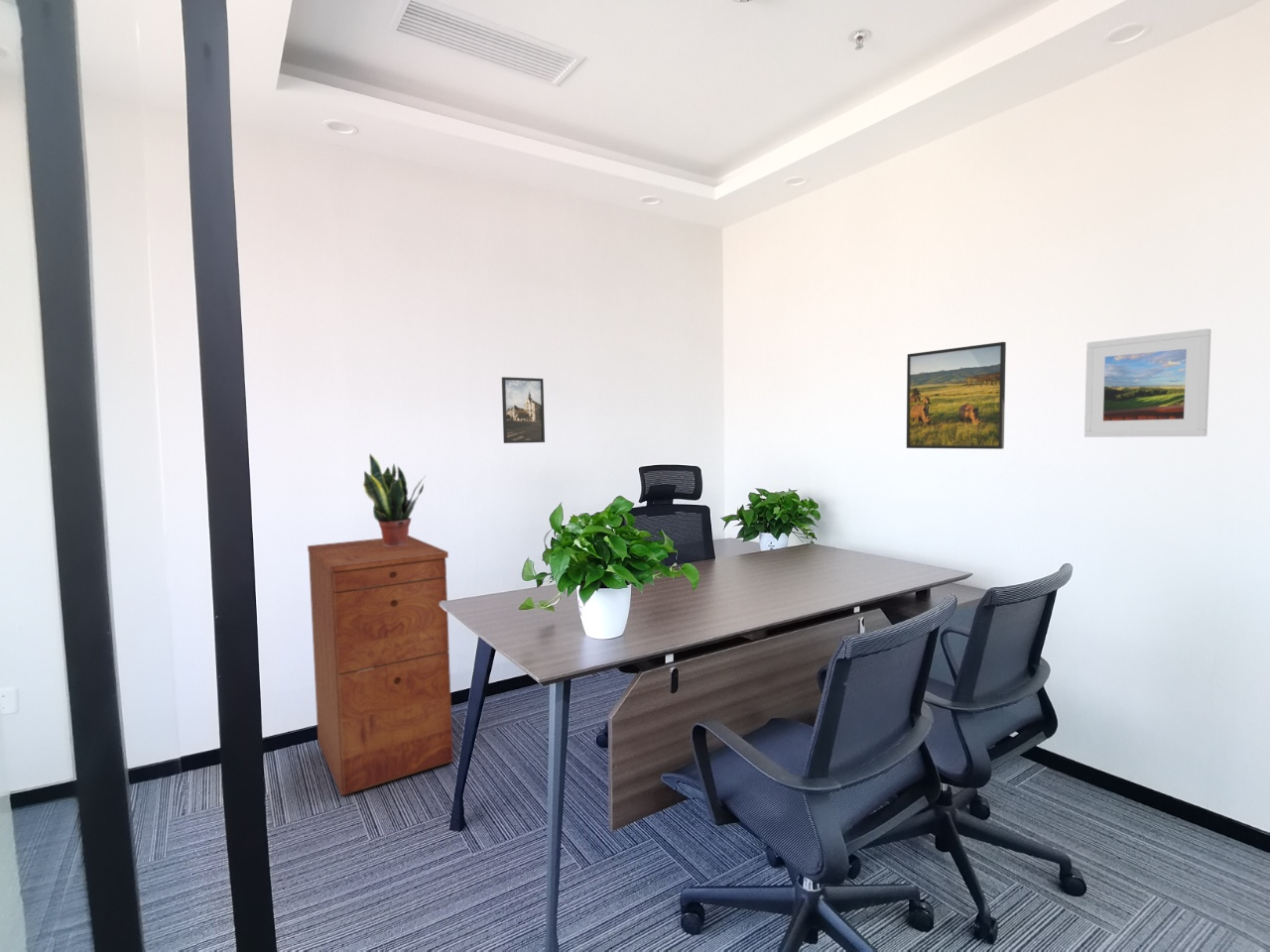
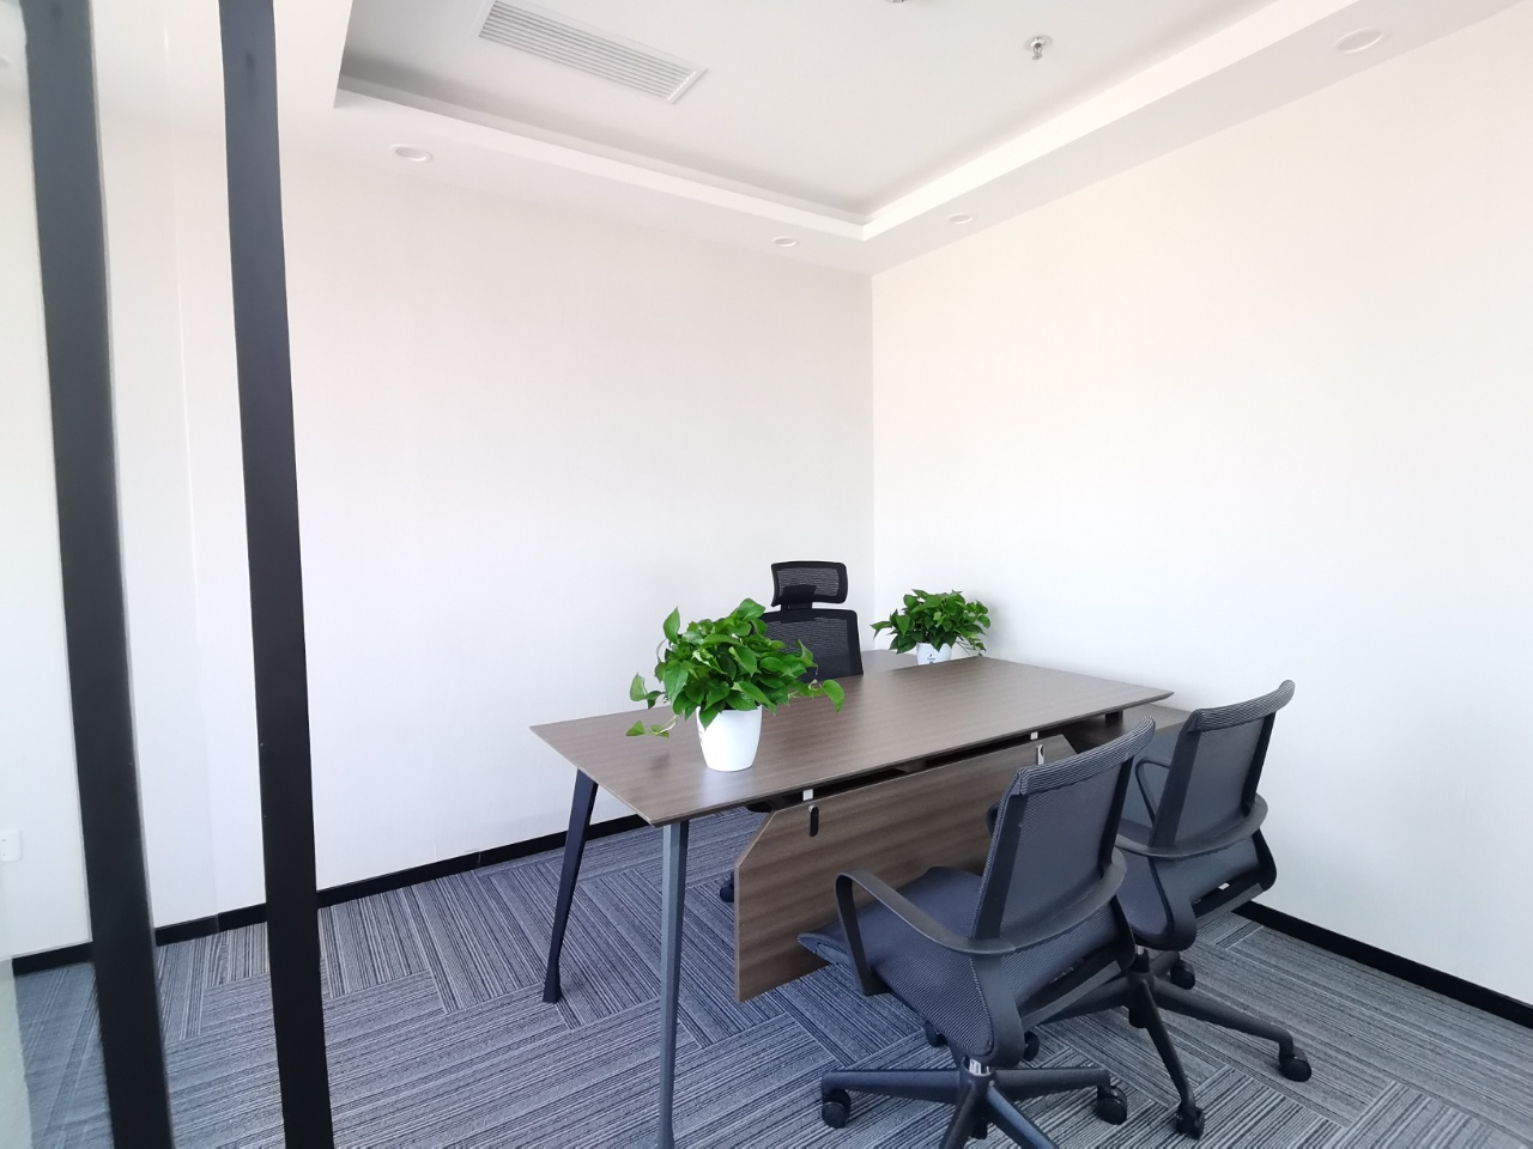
- filing cabinet (379, 652)
- potted plant (393, 498)
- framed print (952, 399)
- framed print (1143, 386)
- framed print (523, 410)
